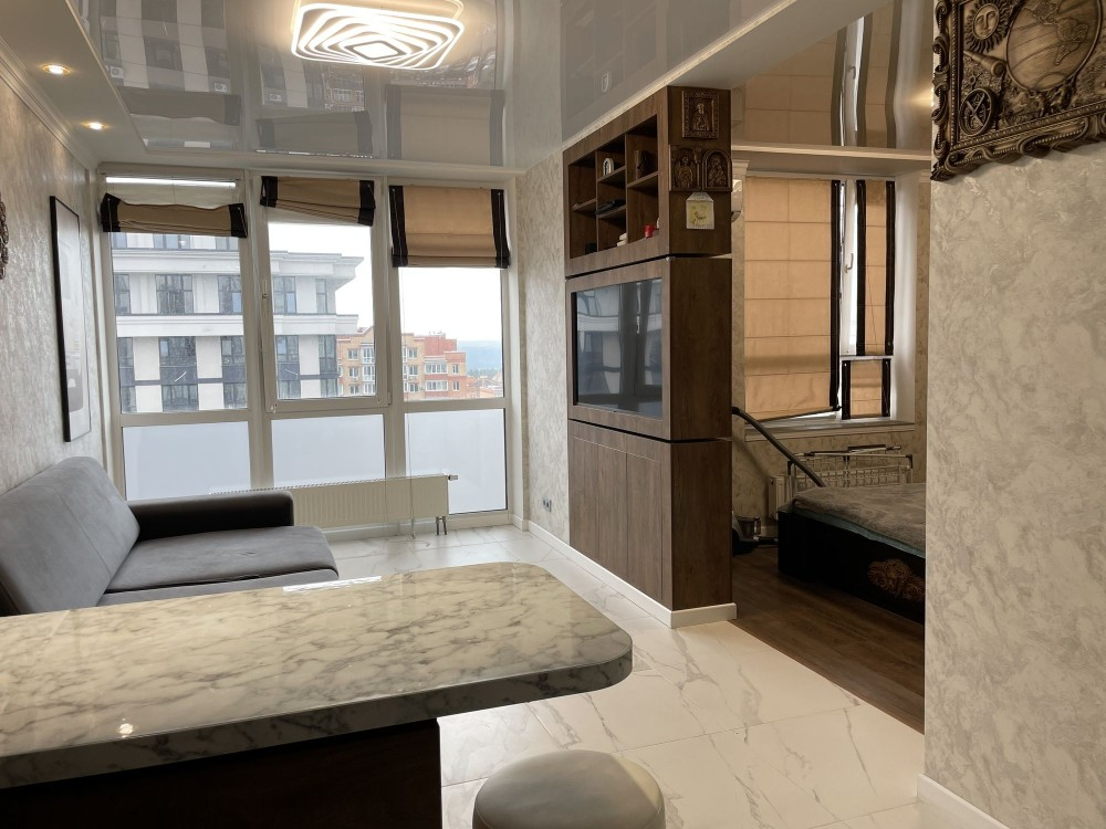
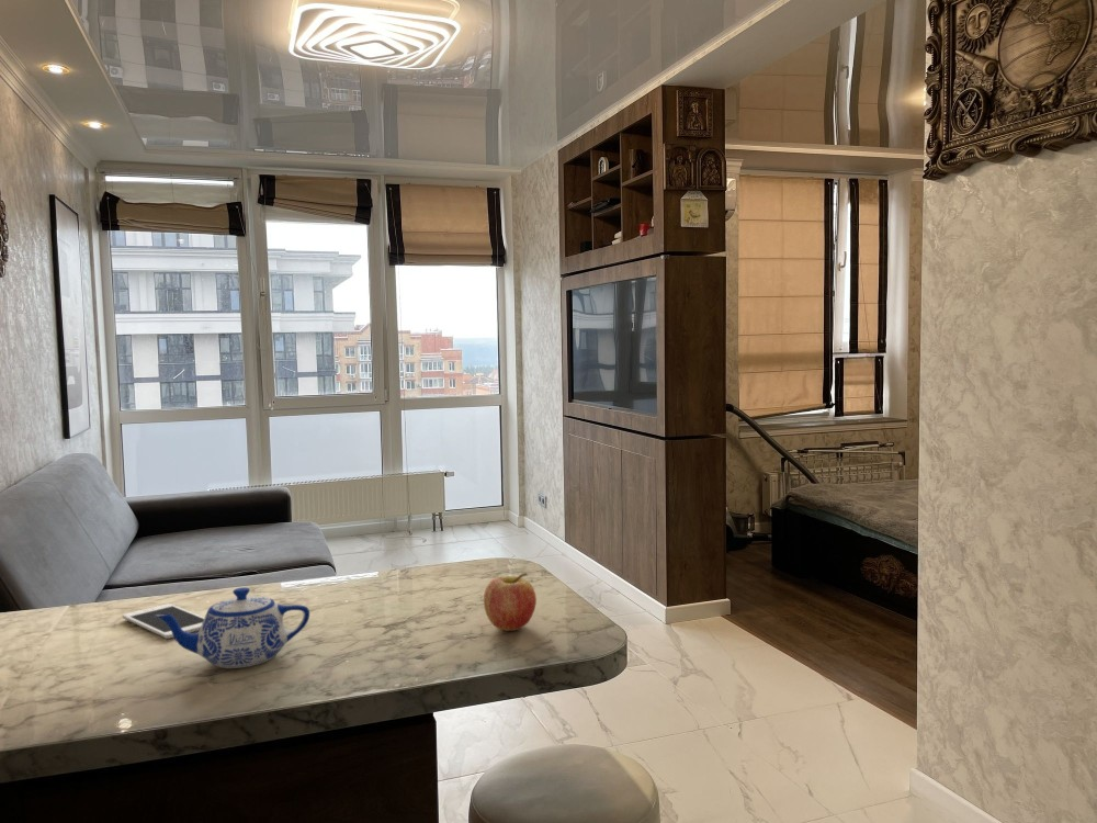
+ fruit (509, 601)
+ teapot (235, 624)
+ cell phone (165, 622)
